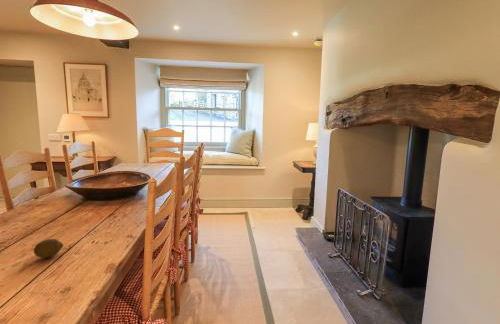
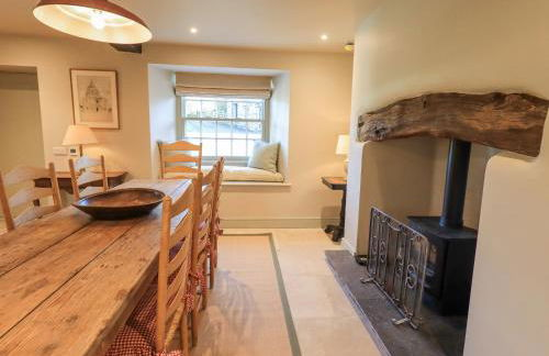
- fruit (48, 248)
